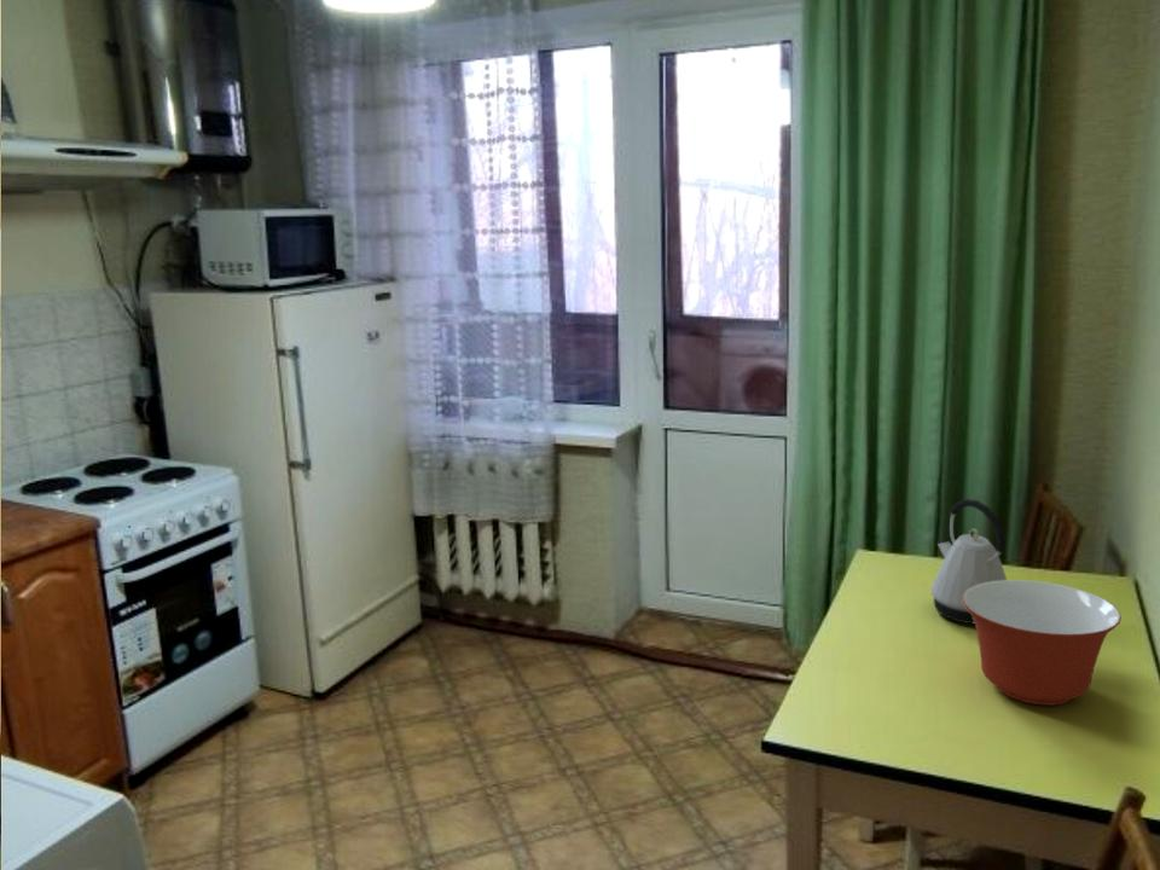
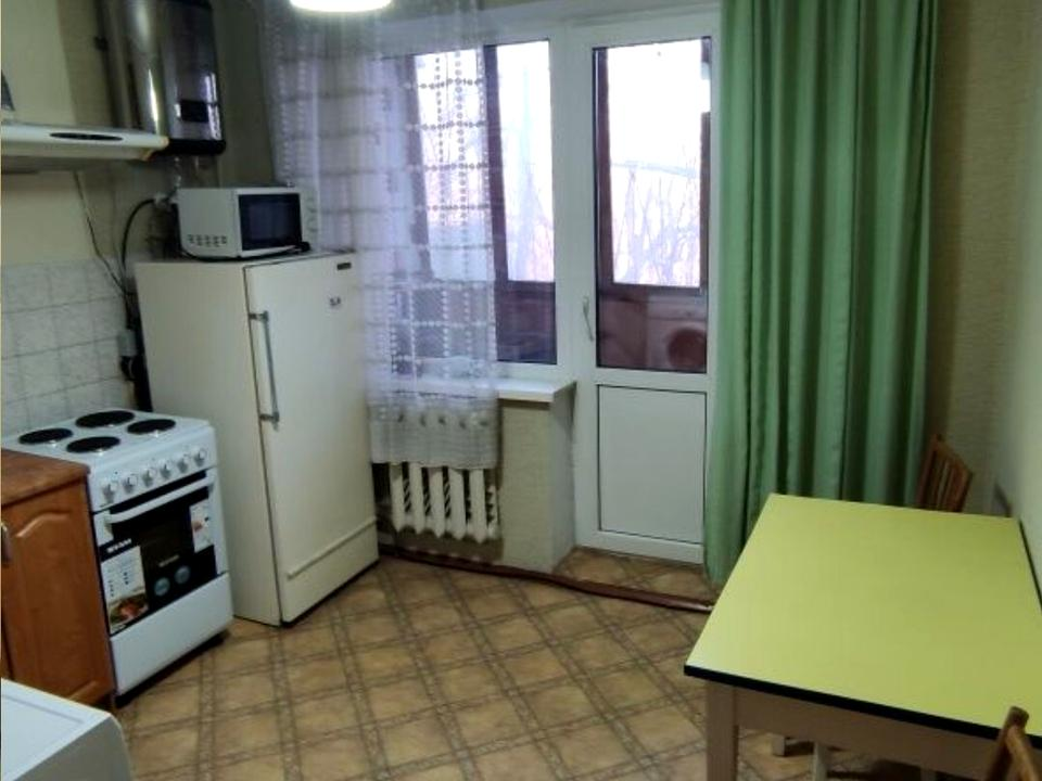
- kettle (970, 557)
- mixing bowl (1036, 646)
